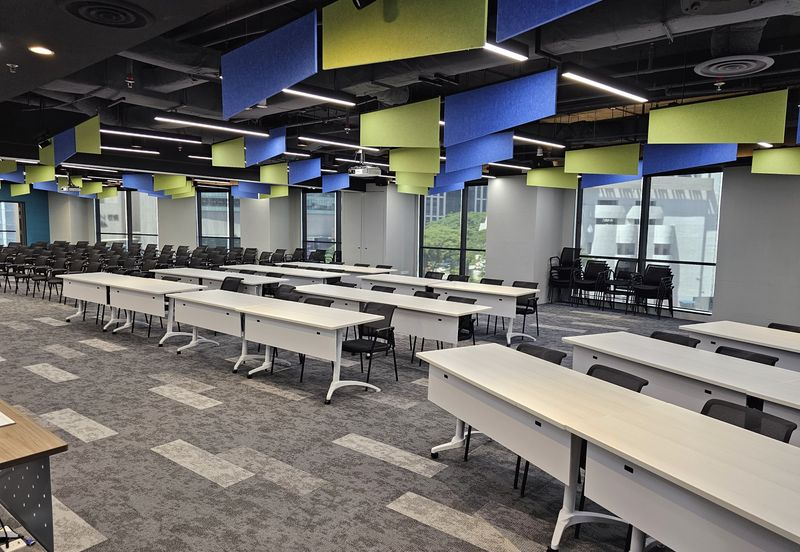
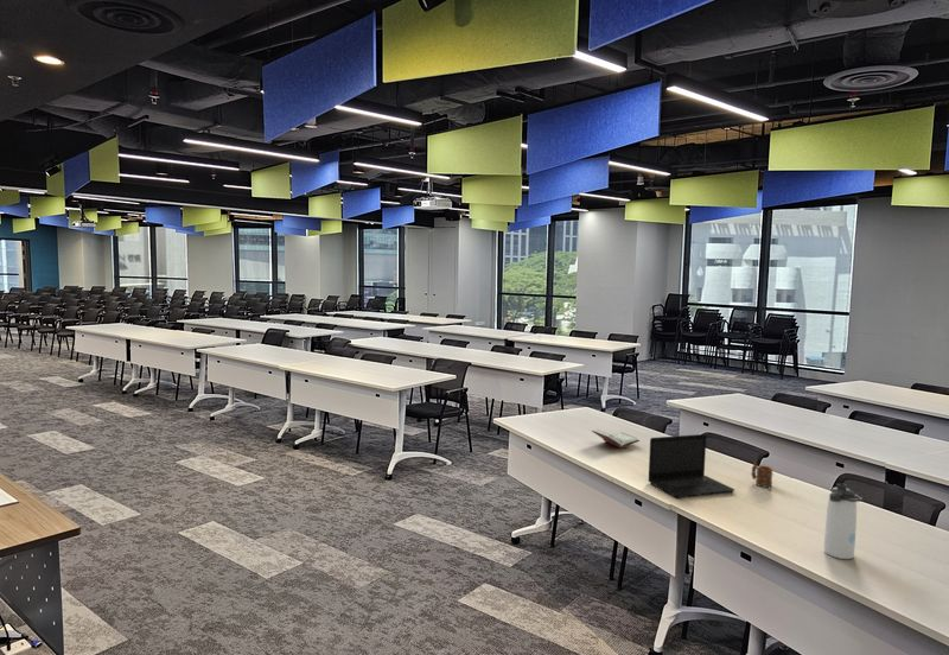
+ book (614, 437)
+ thermos bottle (840, 520)
+ laptop (692, 464)
+ mug (762, 473)
